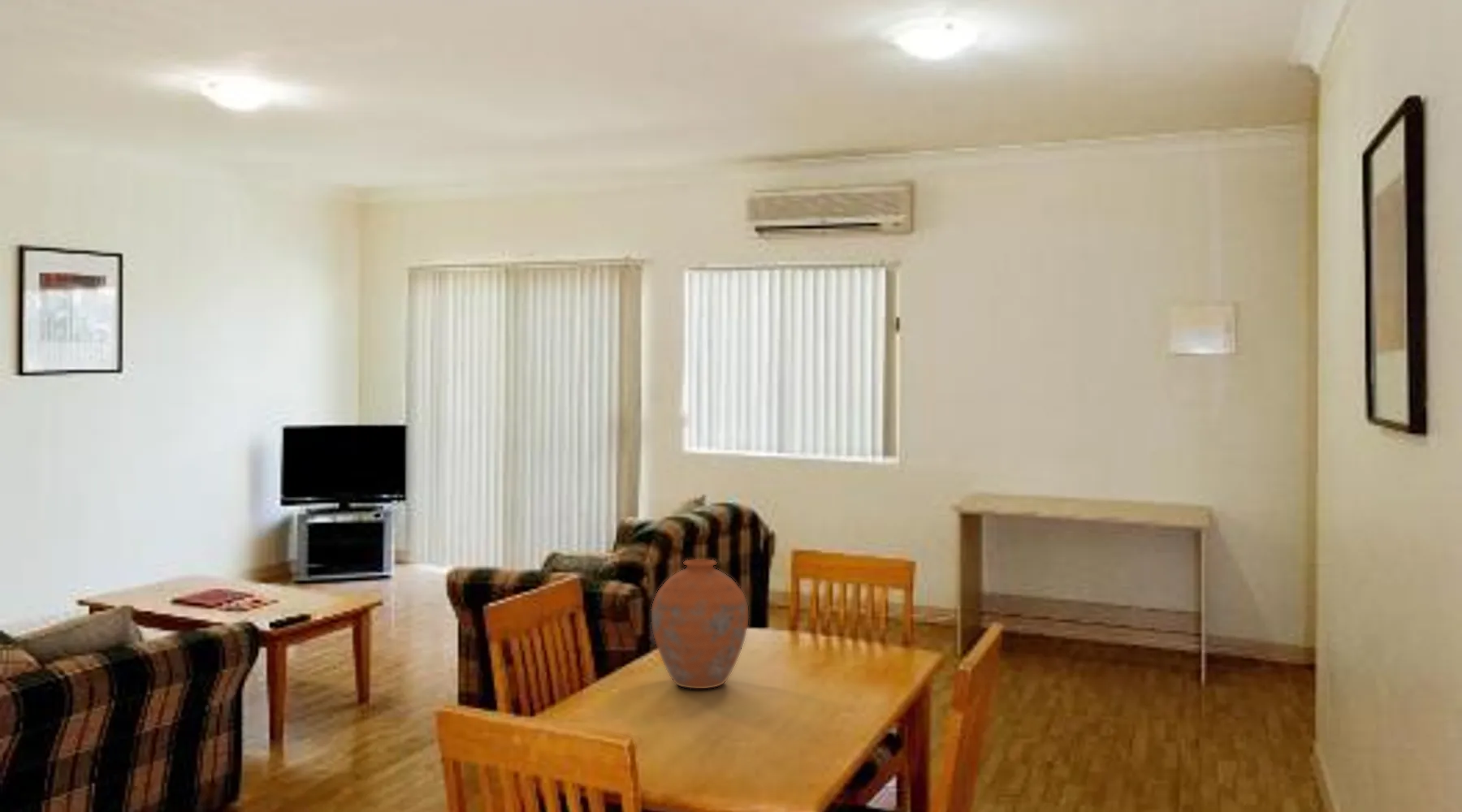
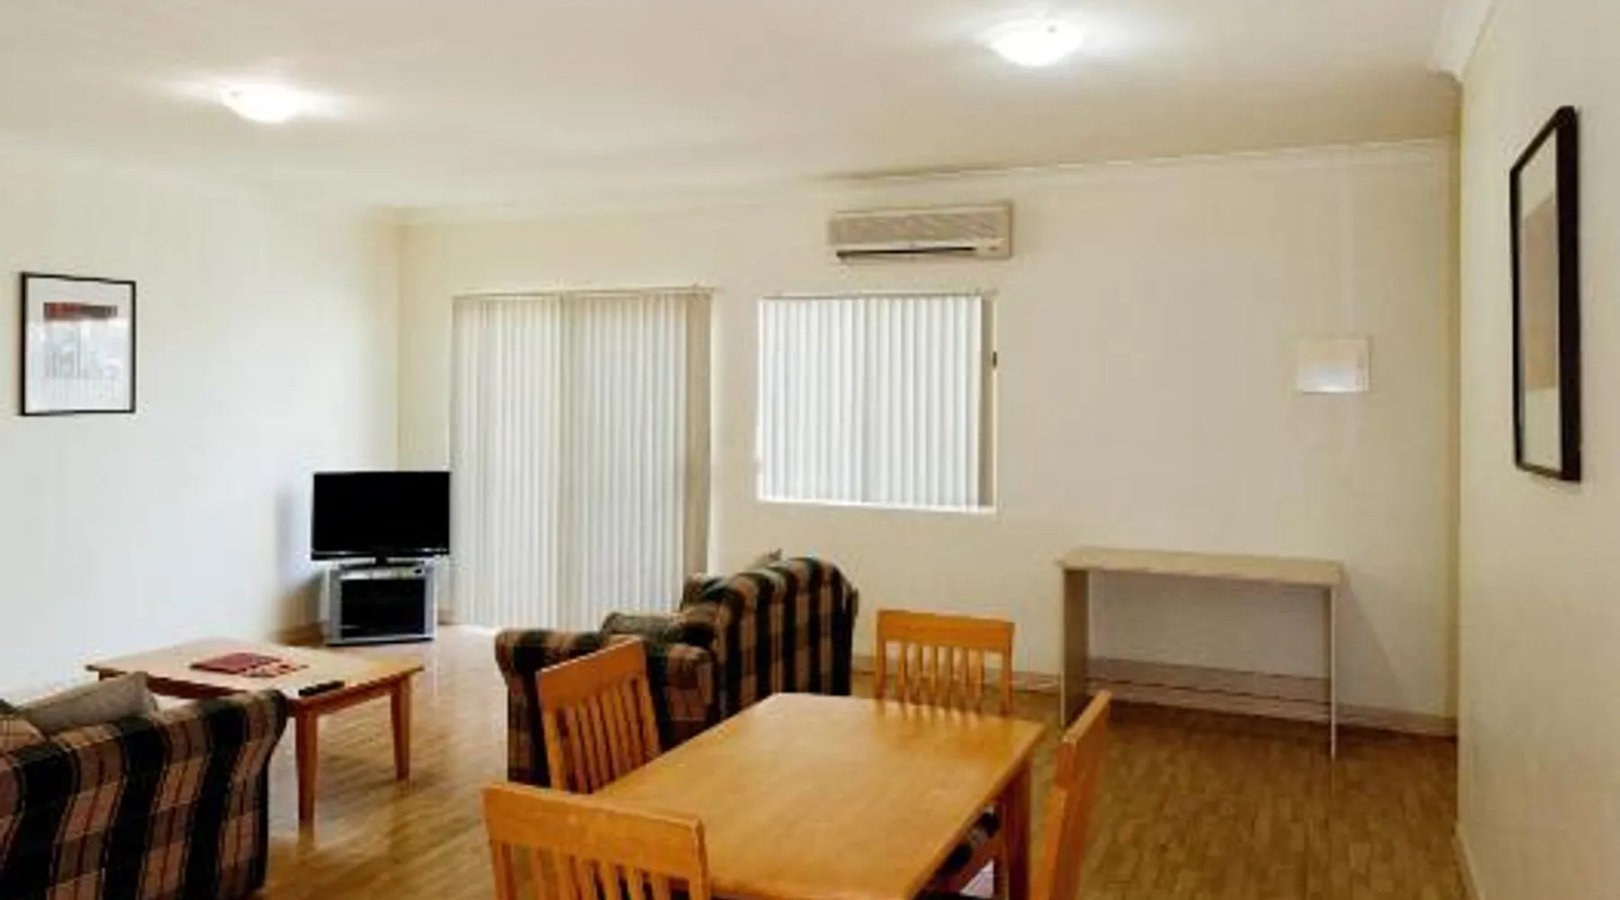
- vase (699, 622)
